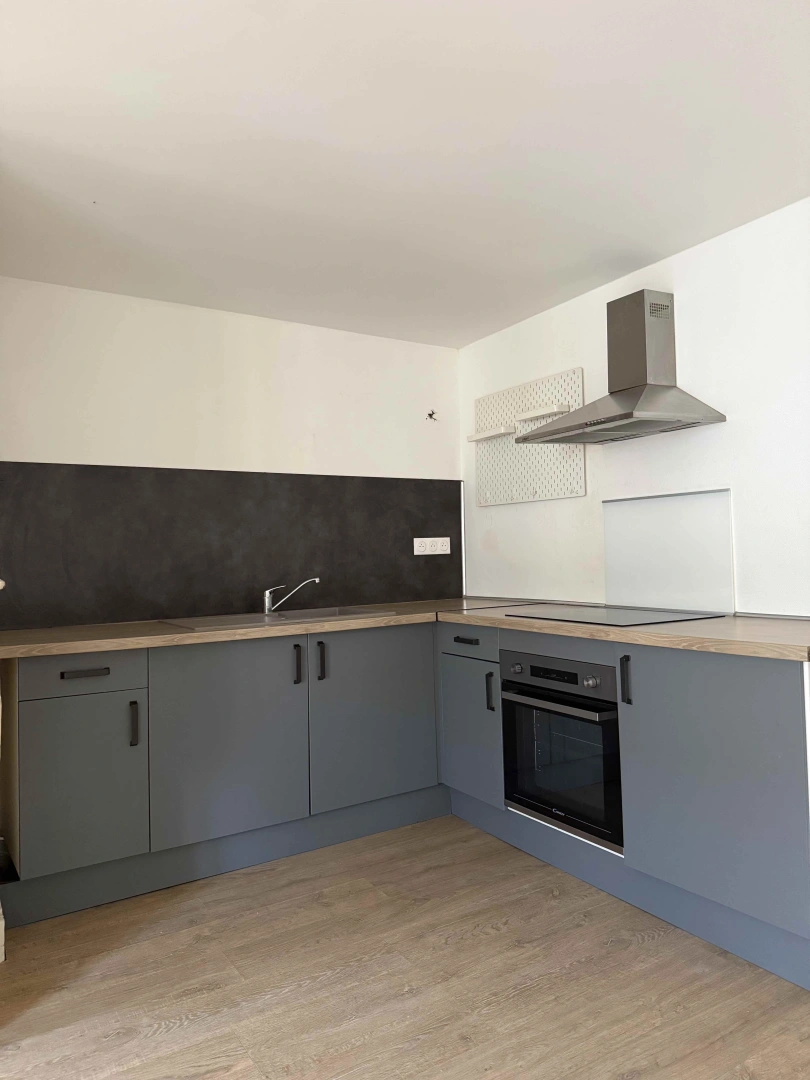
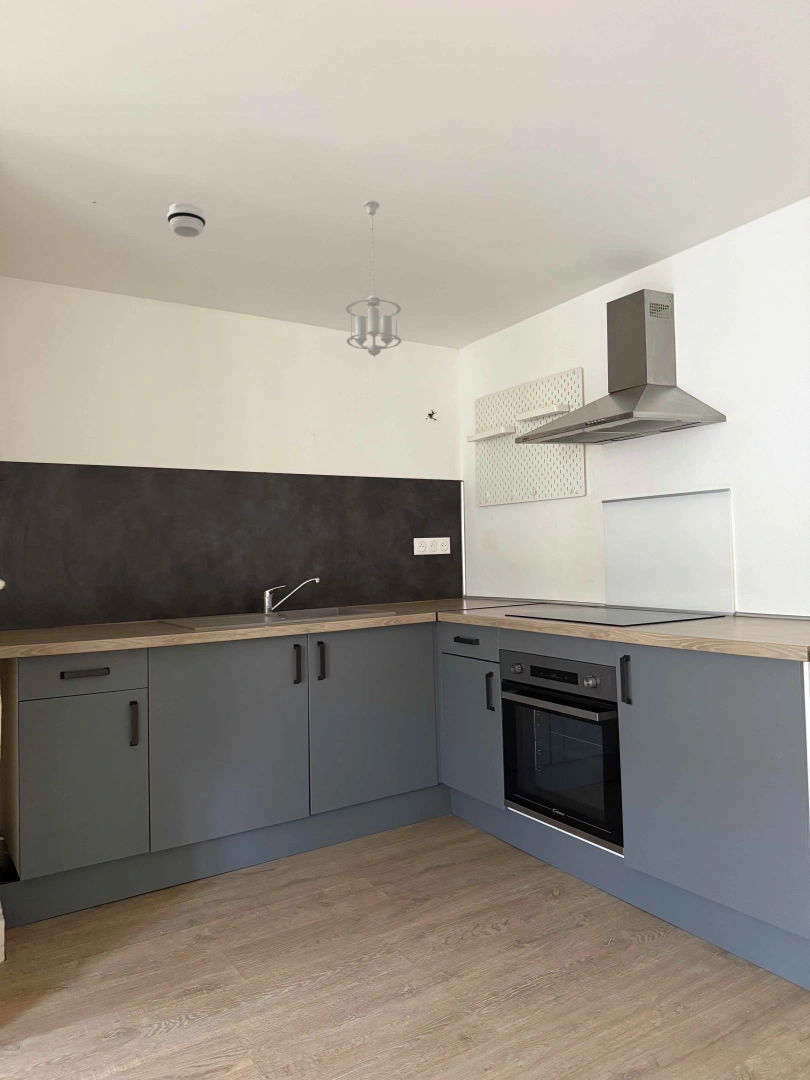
+ pendant light (372, 280)
+ smoke detector (186, 221)
